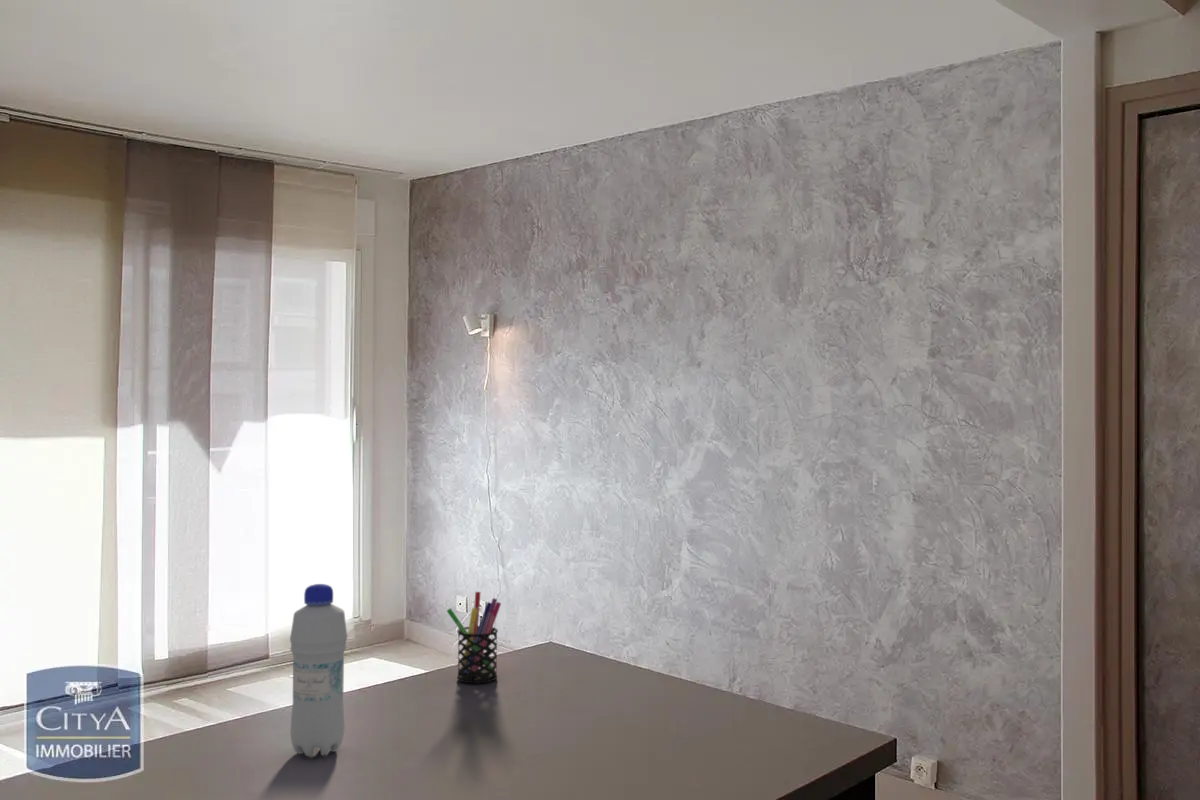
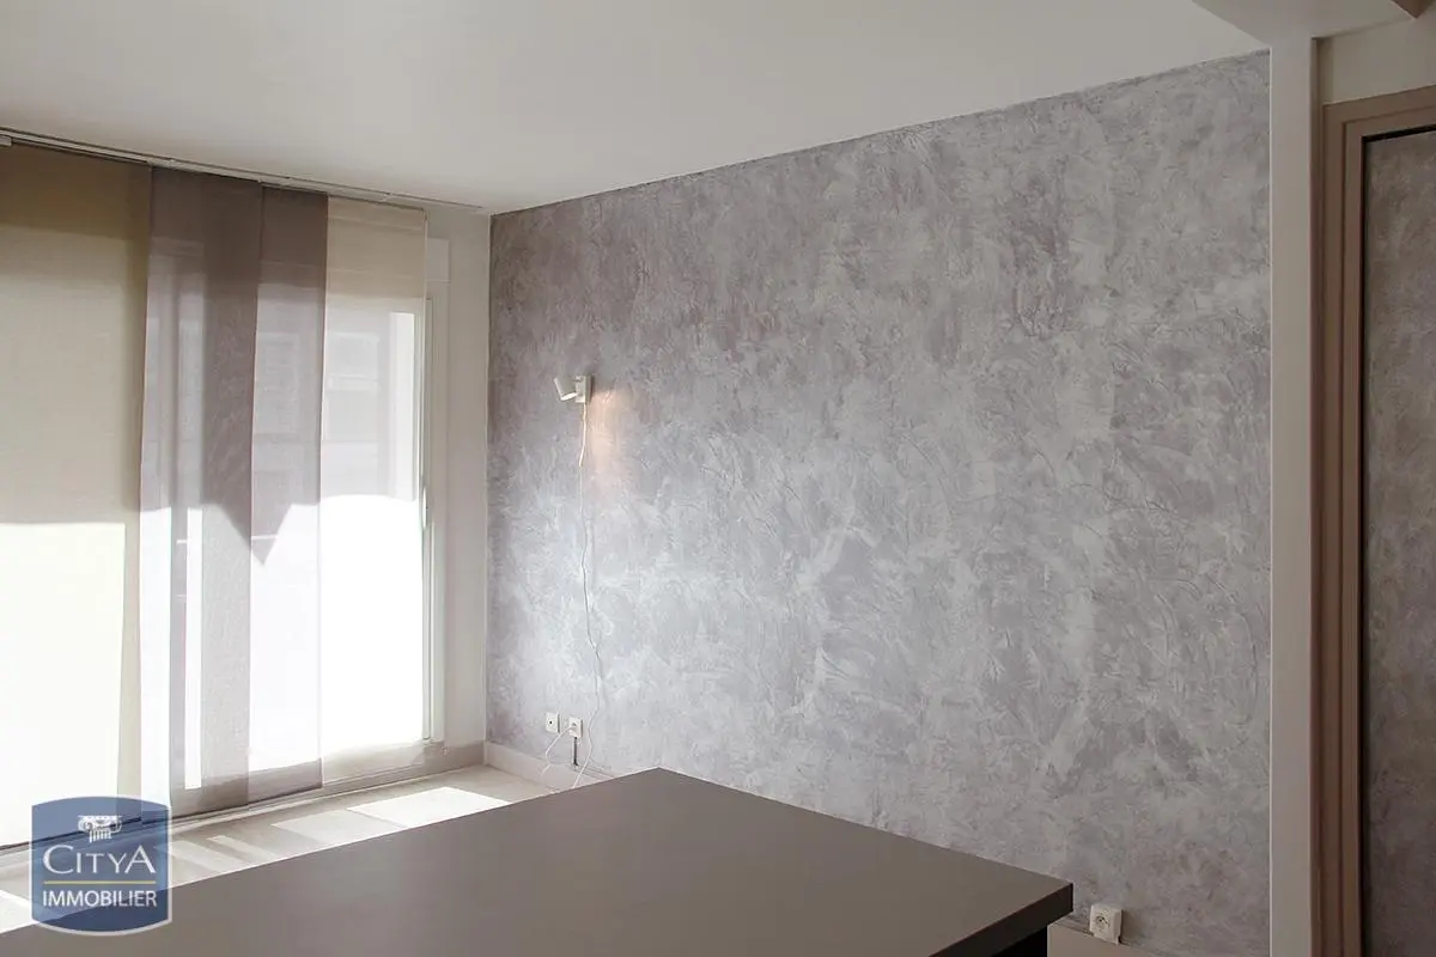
- bottle (318, 667)
- pen holder (472, 636)
